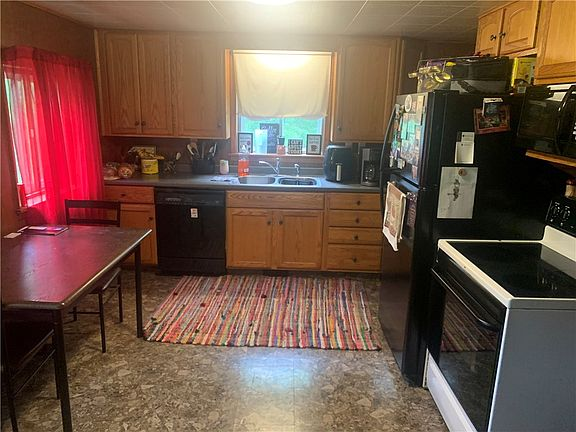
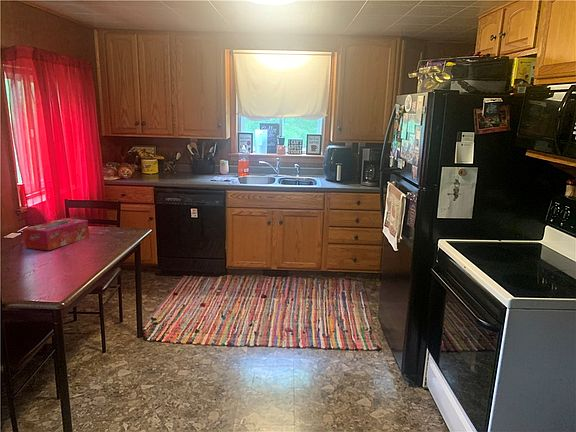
+ tissue box (57, 233)
